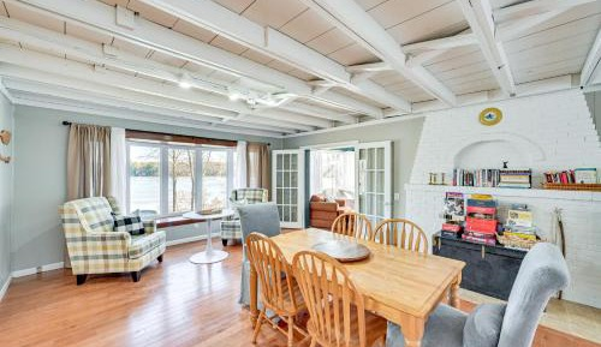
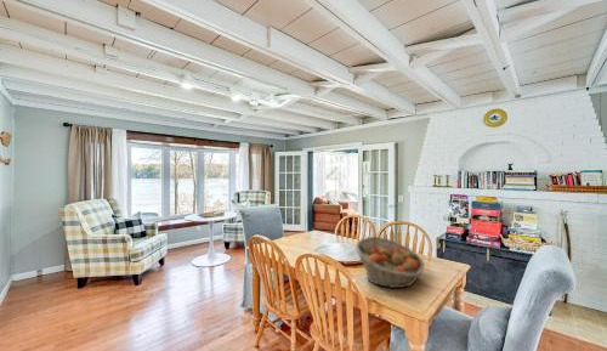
+ fruit basket (388, 259)
